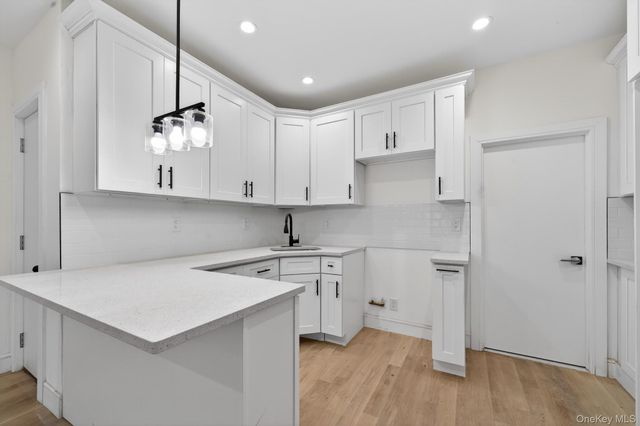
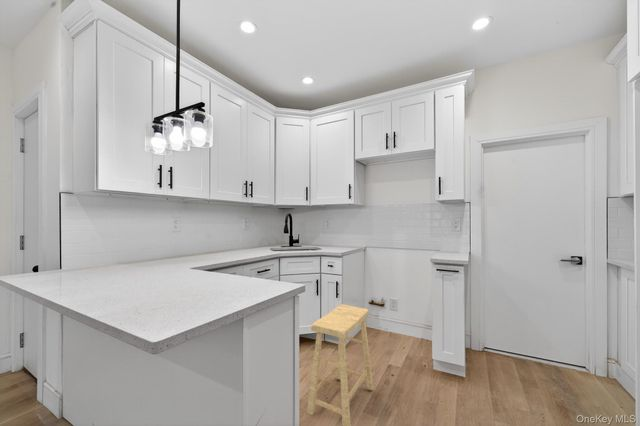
+ stool (342, 358)
